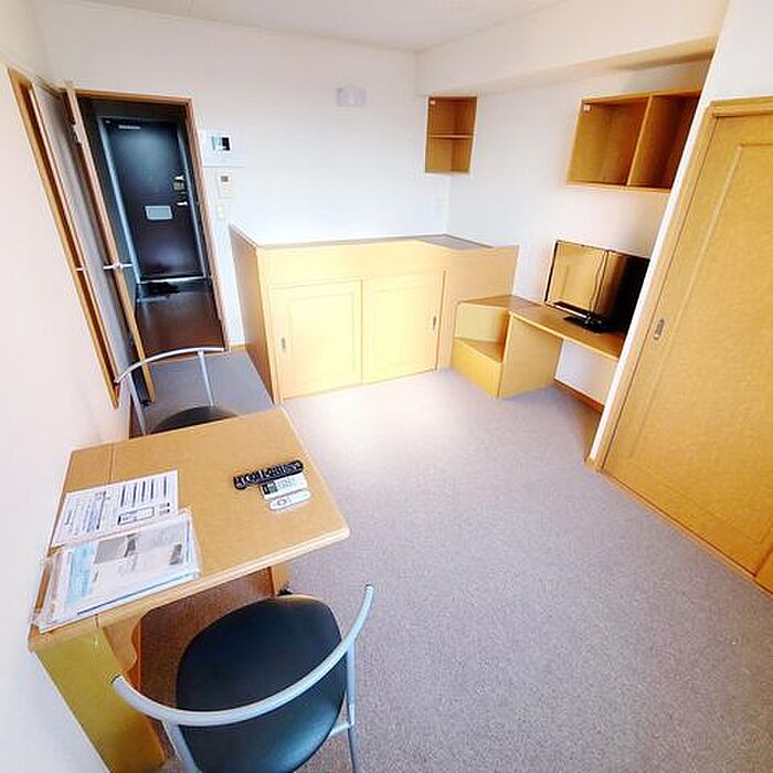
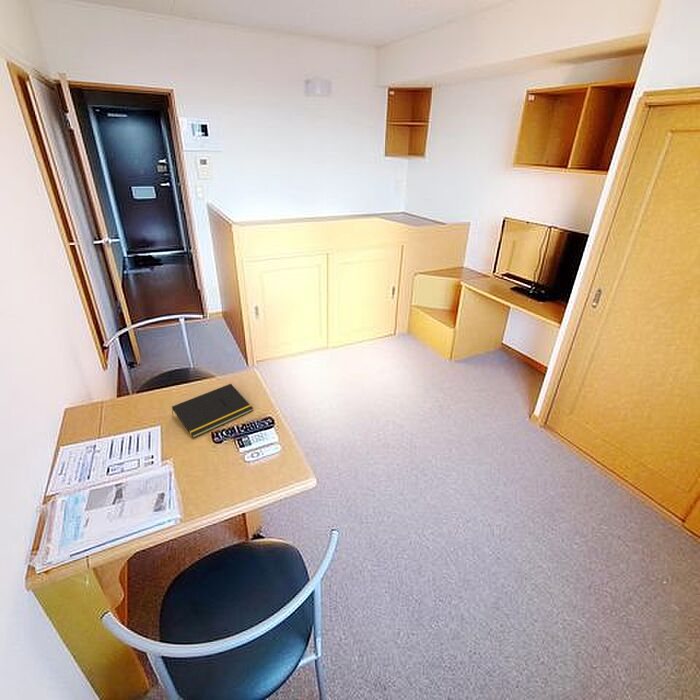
+ notepad (213, 408)
